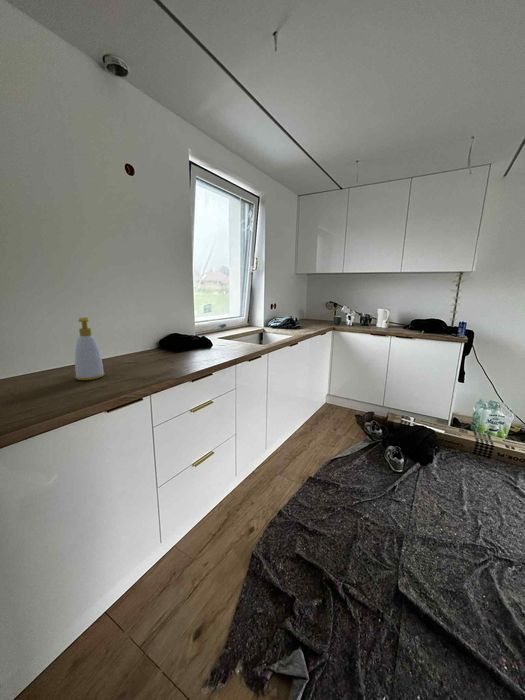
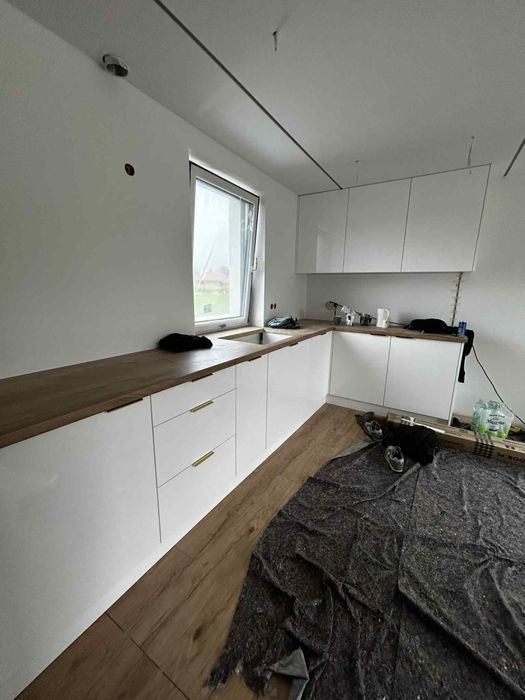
- soap bottle (87, 347)
